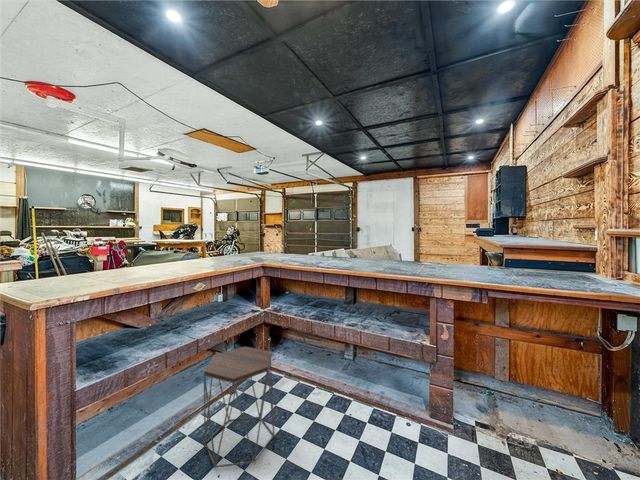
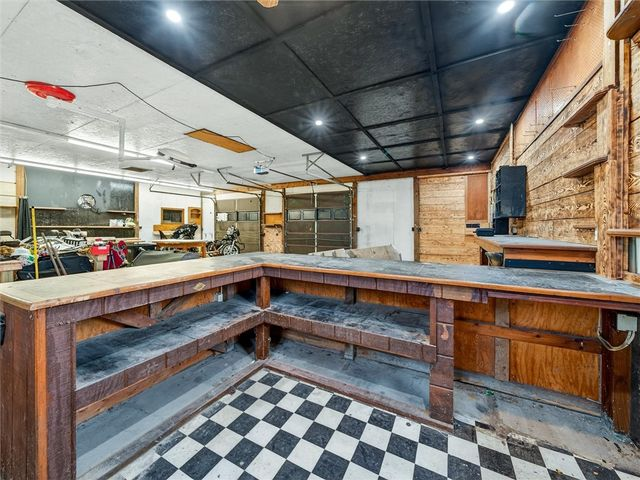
- side table (238, 400)
